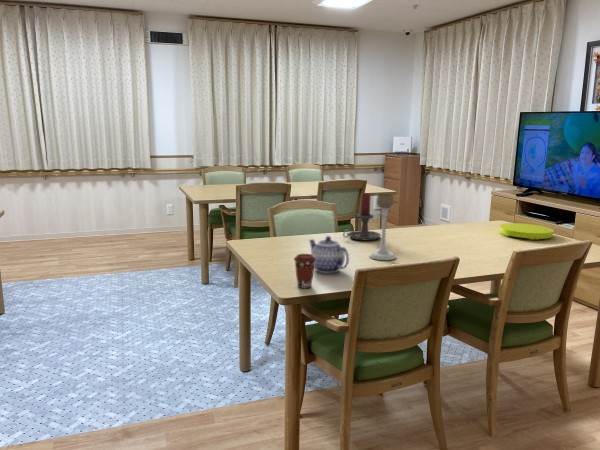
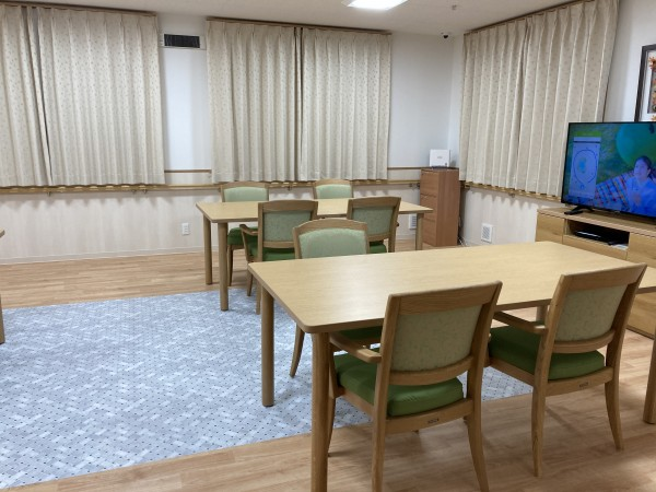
- candle holder (361, 216)
- teapot (327, 253)
- candle holder (384, 225)
- coffee cup (304, 271)
- plate (525, 231)
